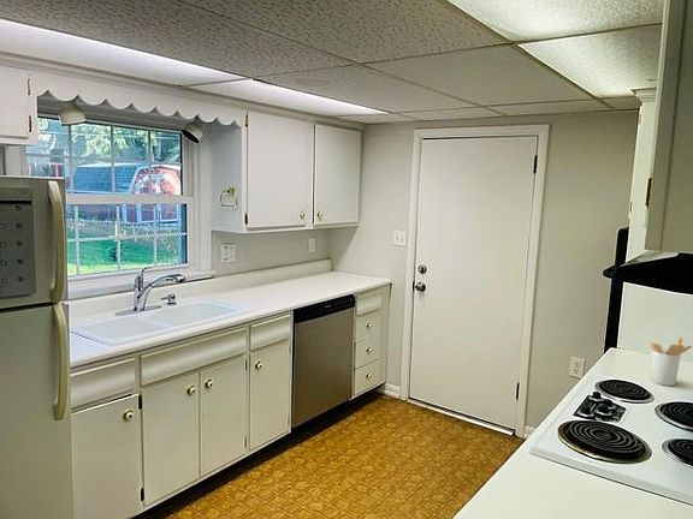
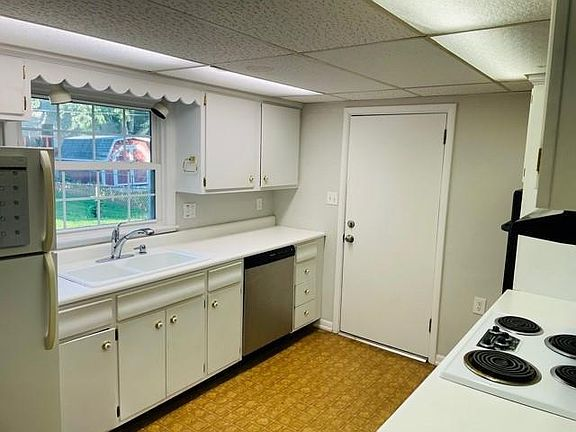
- utensil holder (669, 360)
